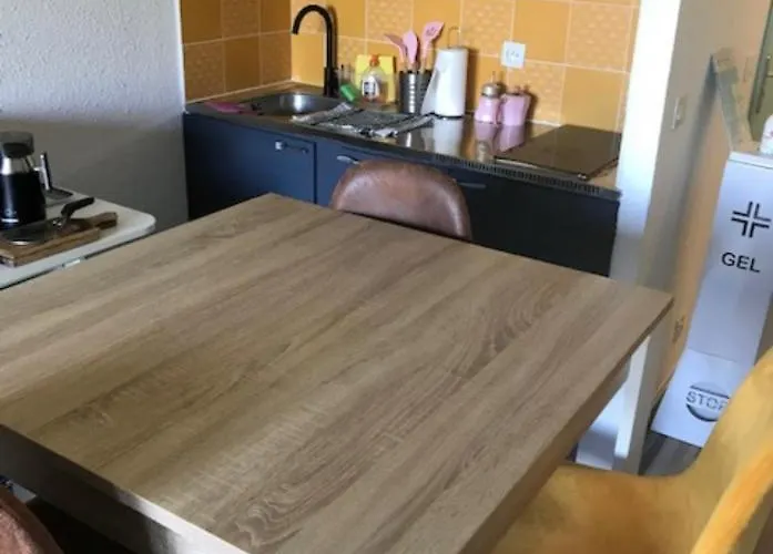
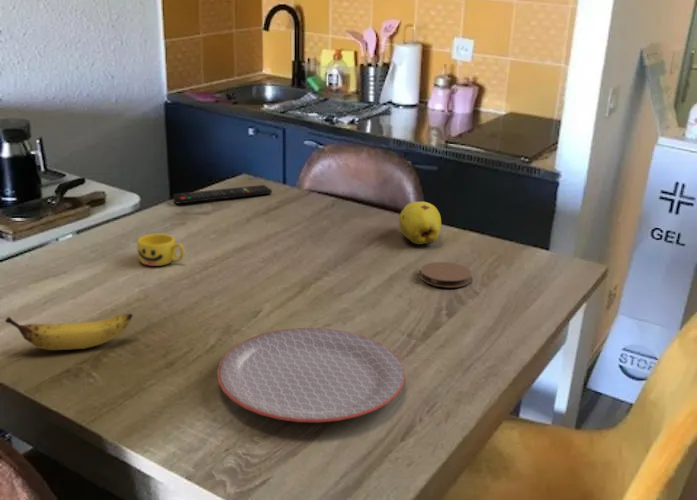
+ cup (161, 250)
+ remote control (222, 194)
+ coaster (445, 274)
+ plate (311, 375)
+ banana (71, 329)
+ fruit (419, 220)
